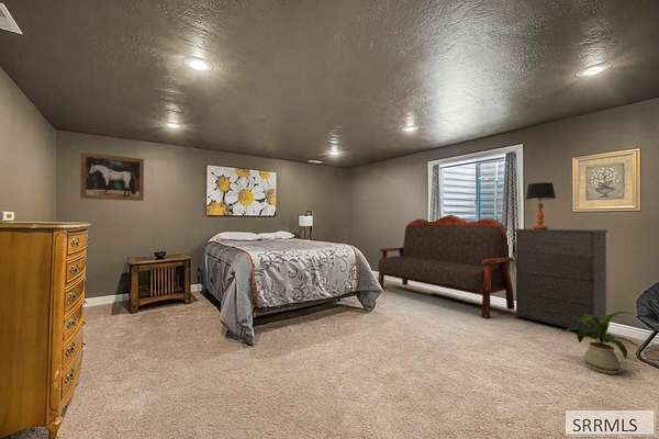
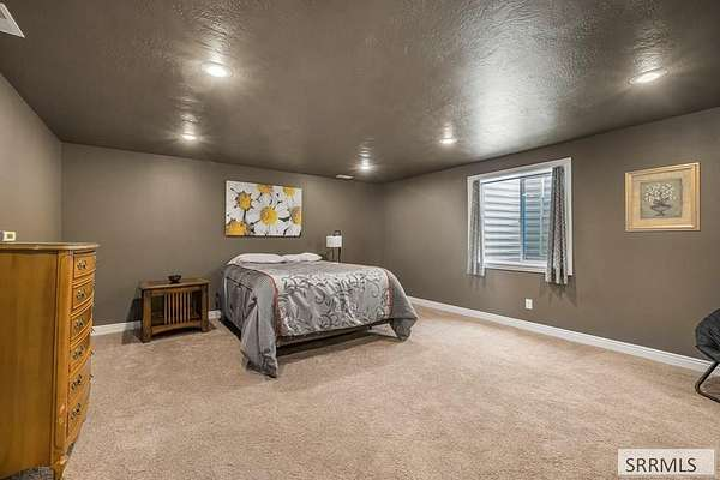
- bench (435, 256)
- dresser (558, 277)
- table lamp (540, 206)
- house plant (596, 335)
- wall art (113, 178)
